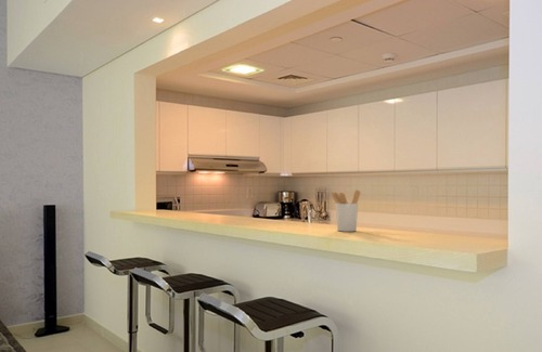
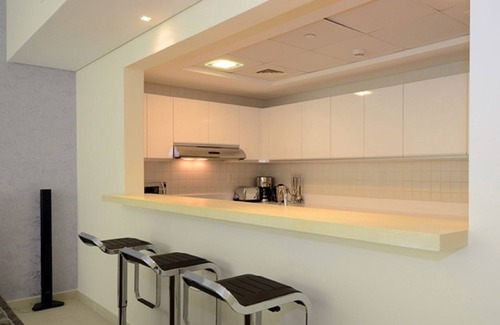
- utensil holder (344, 210)
